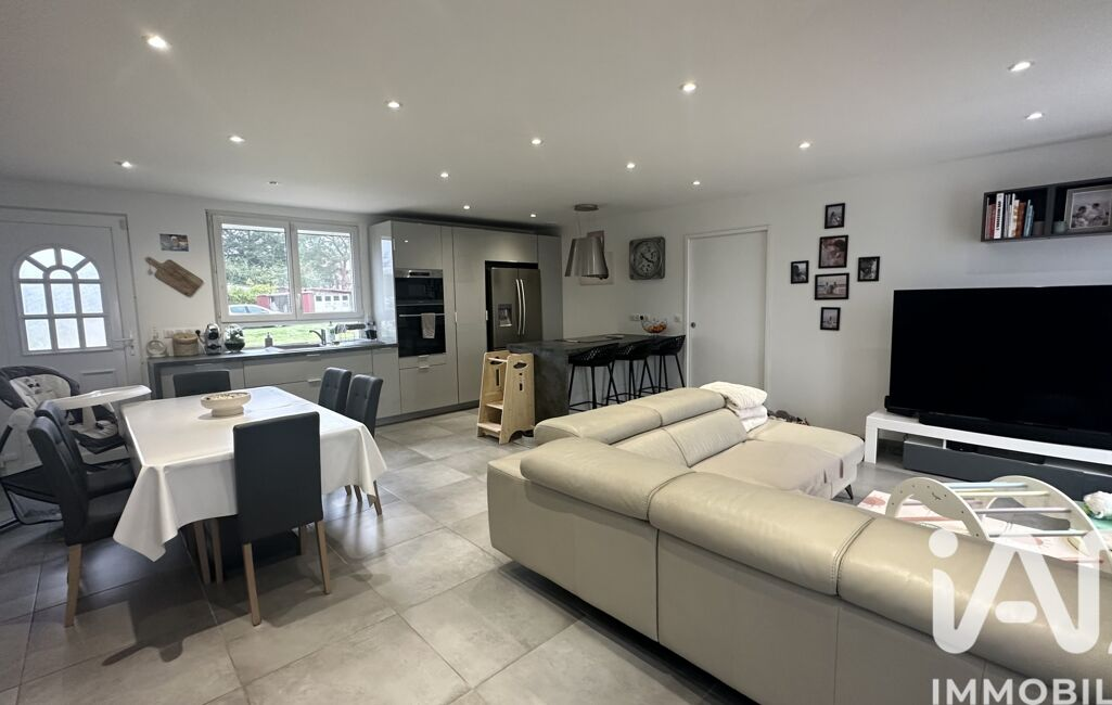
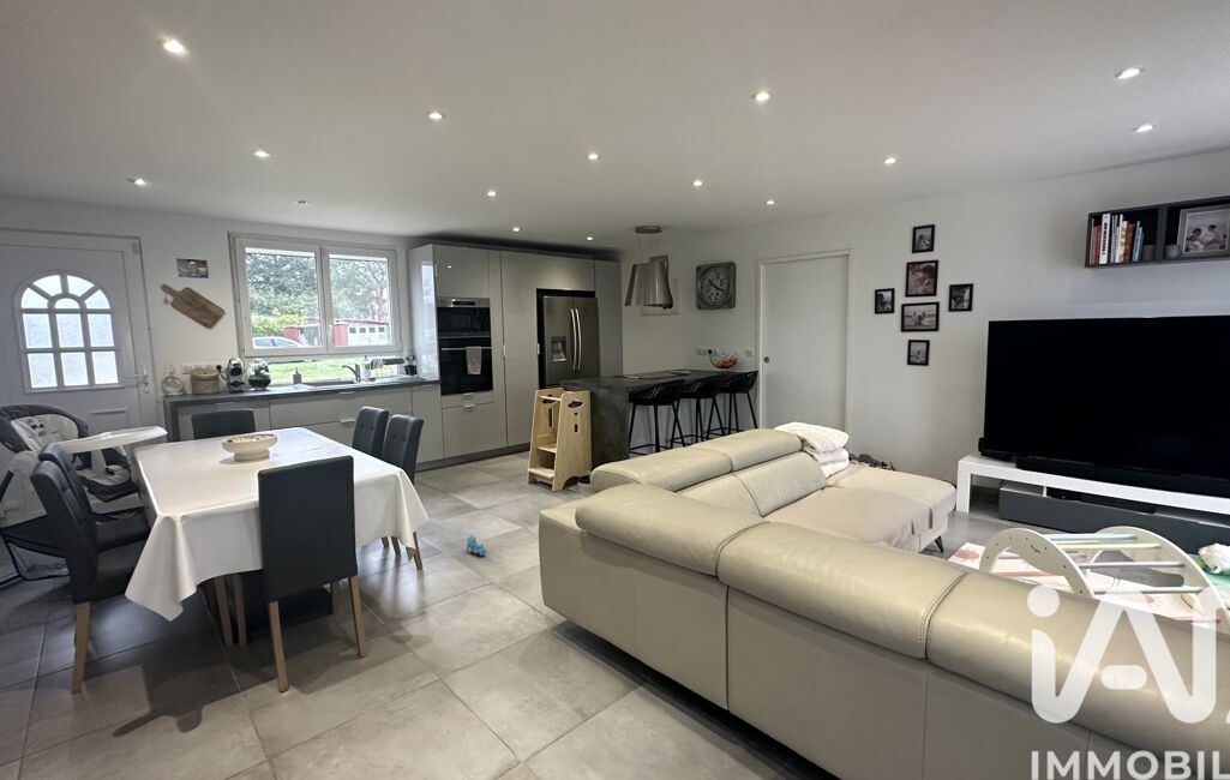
+ toy train (476, 545)
